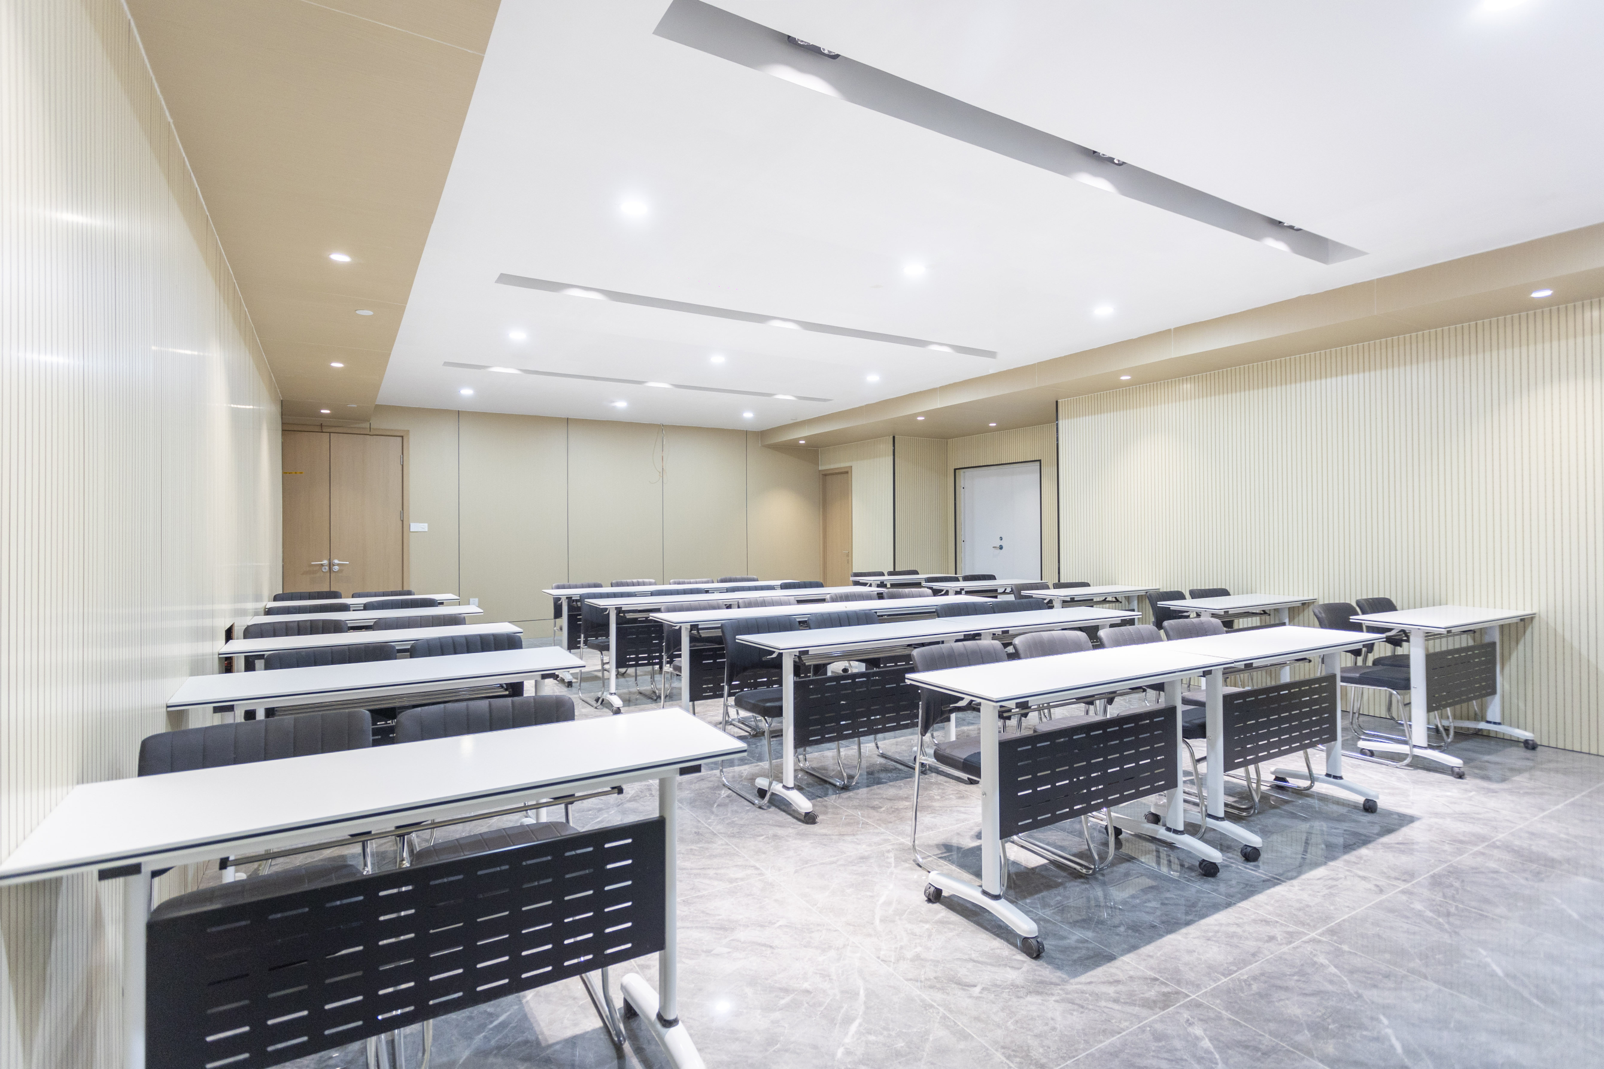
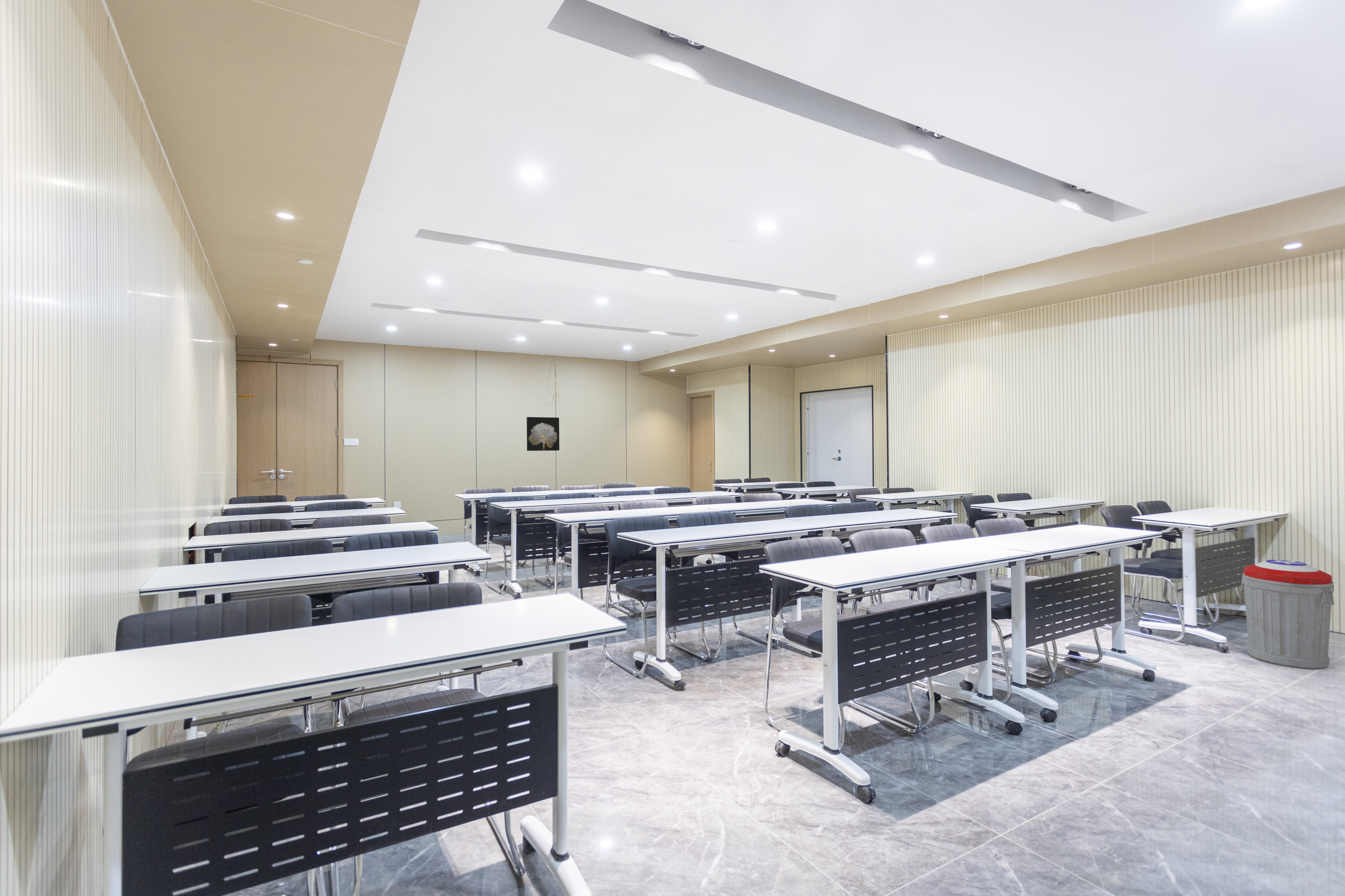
+ trash can (1286, 611)
+ wall art (543, 434)
